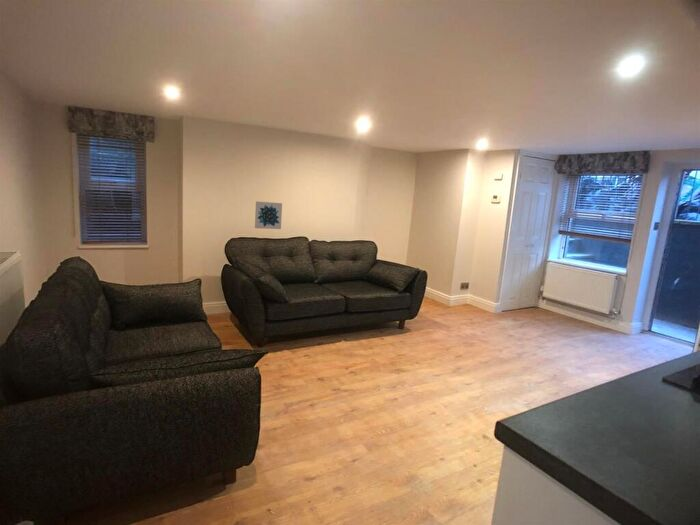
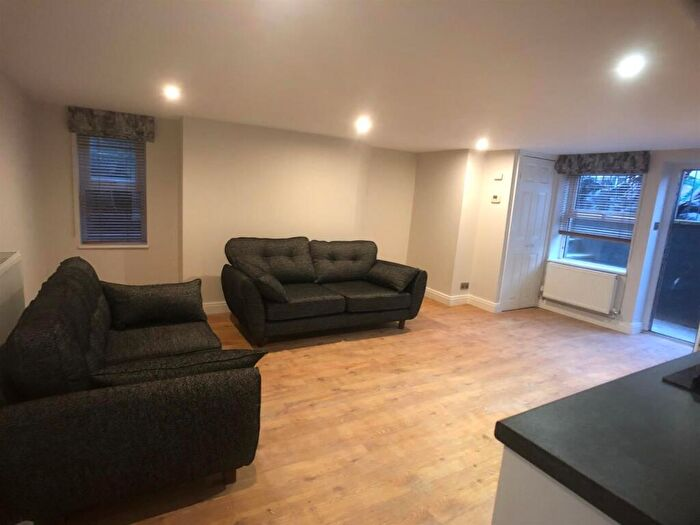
- wall art (268, 215)
